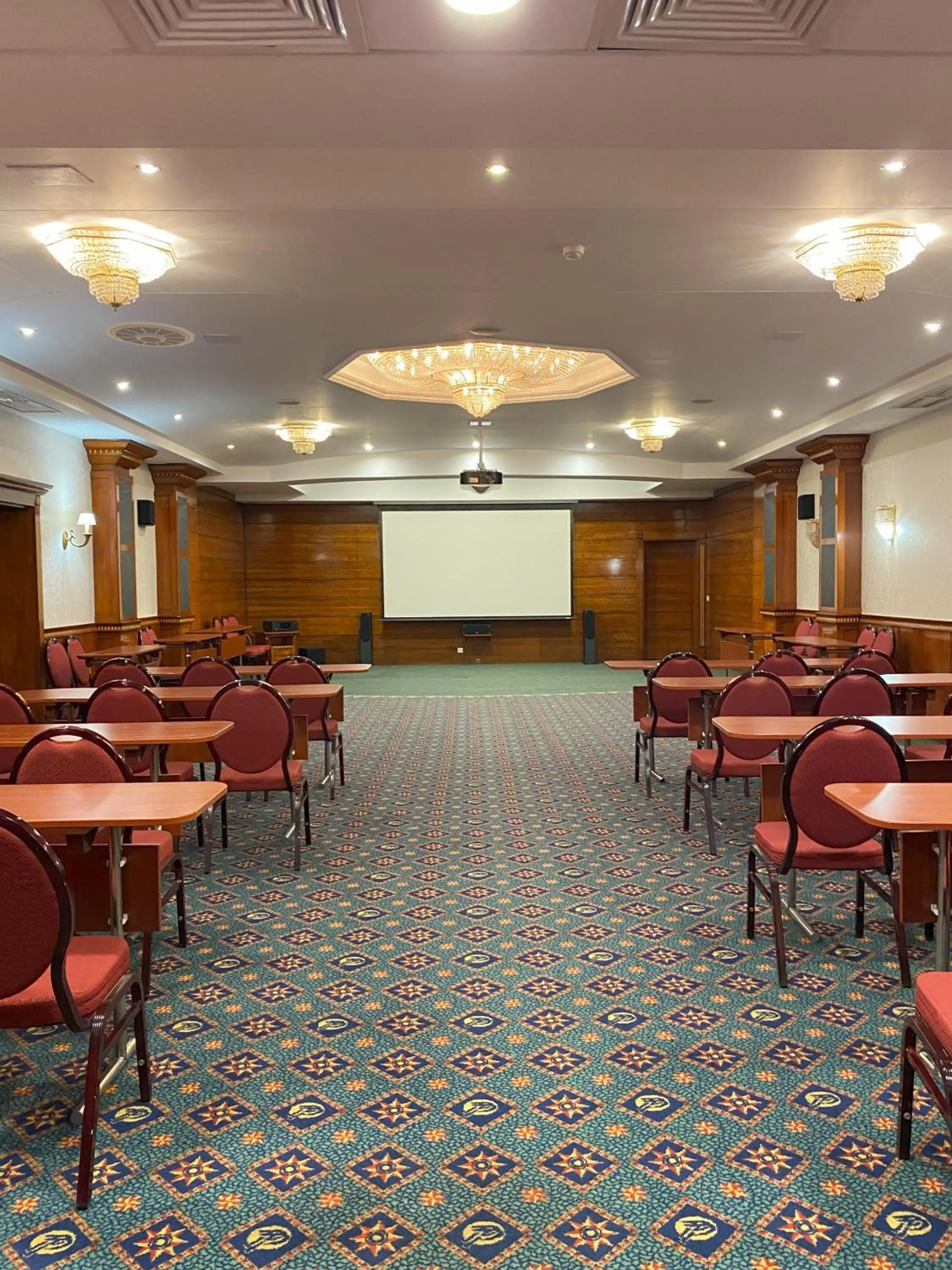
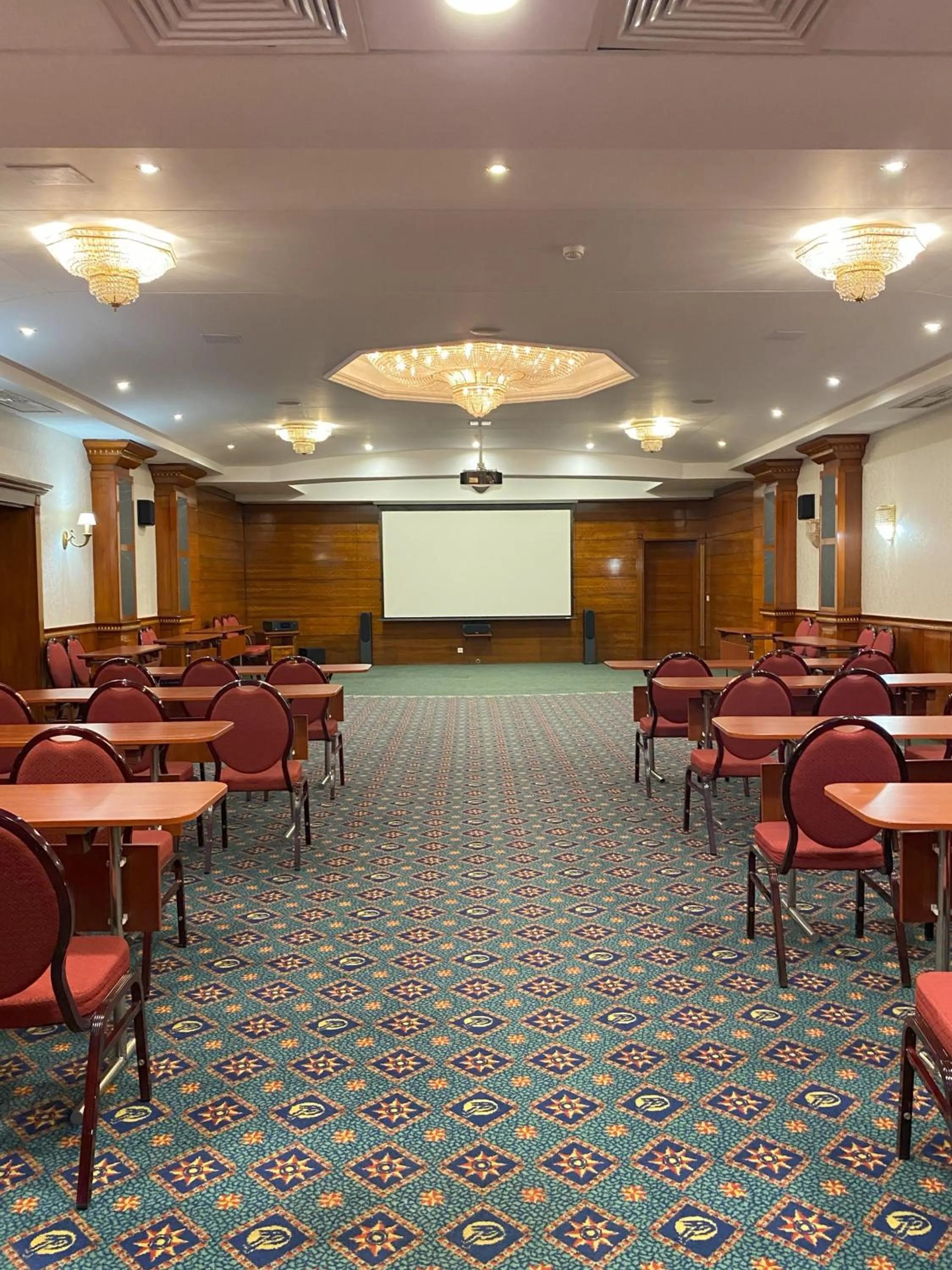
- ceiling vent (151, 337)
